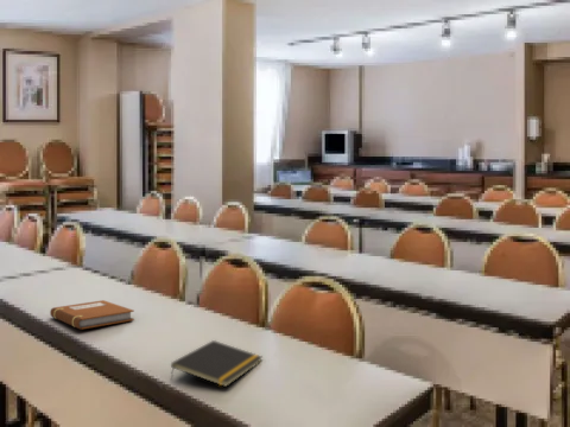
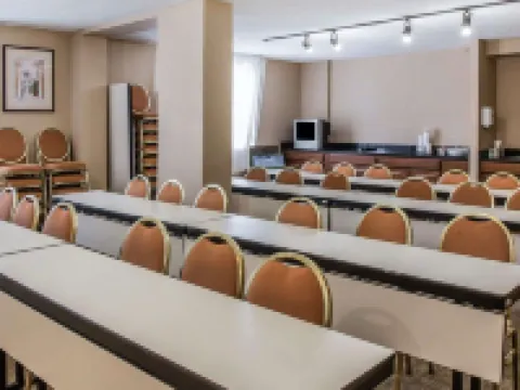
- notebook (90, 313)
- notepad (218, 362)
